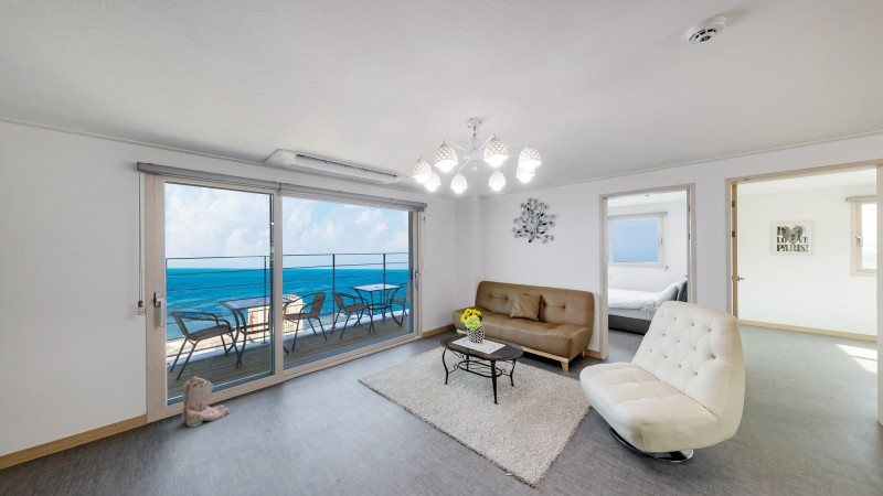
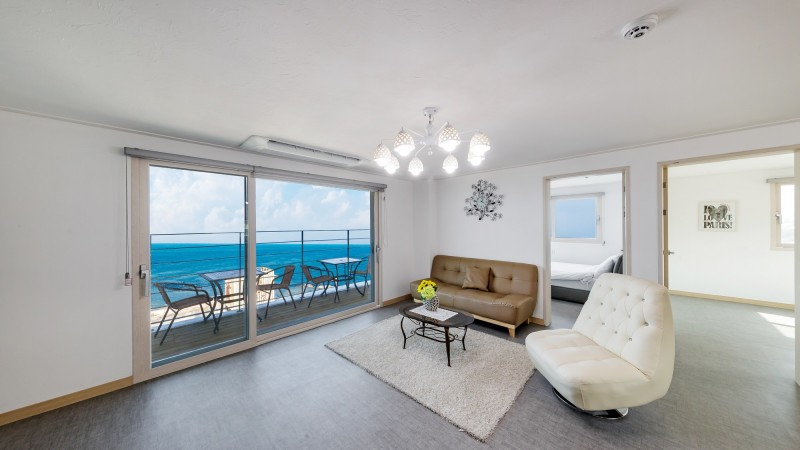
- boots (206, 396)
